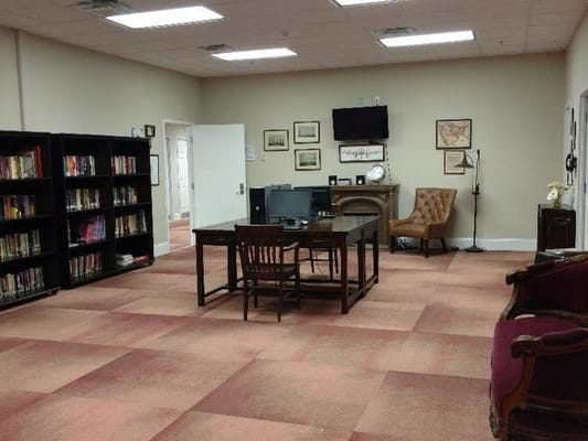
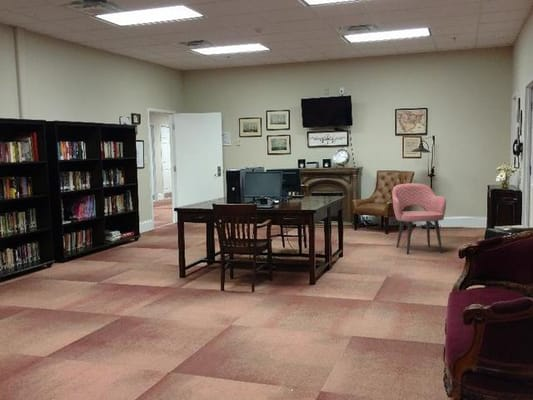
+ armchair (417, 217)
